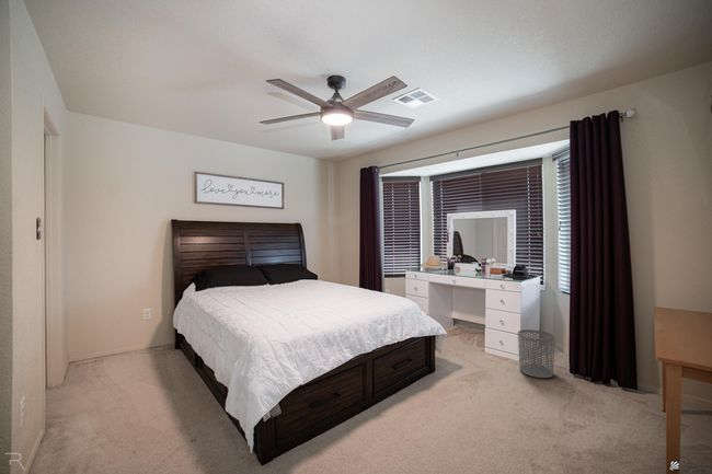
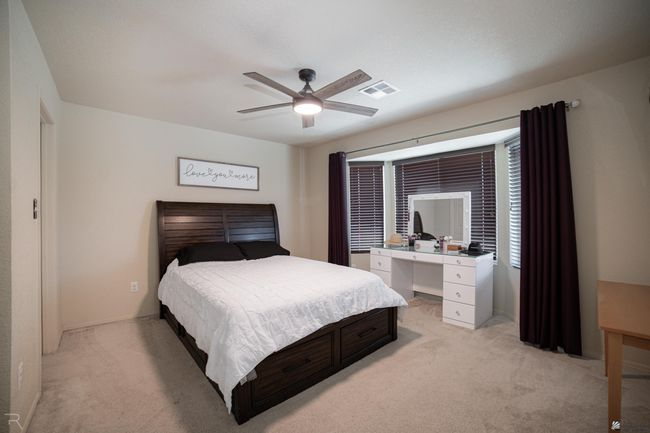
- waste bin (536, 352)
